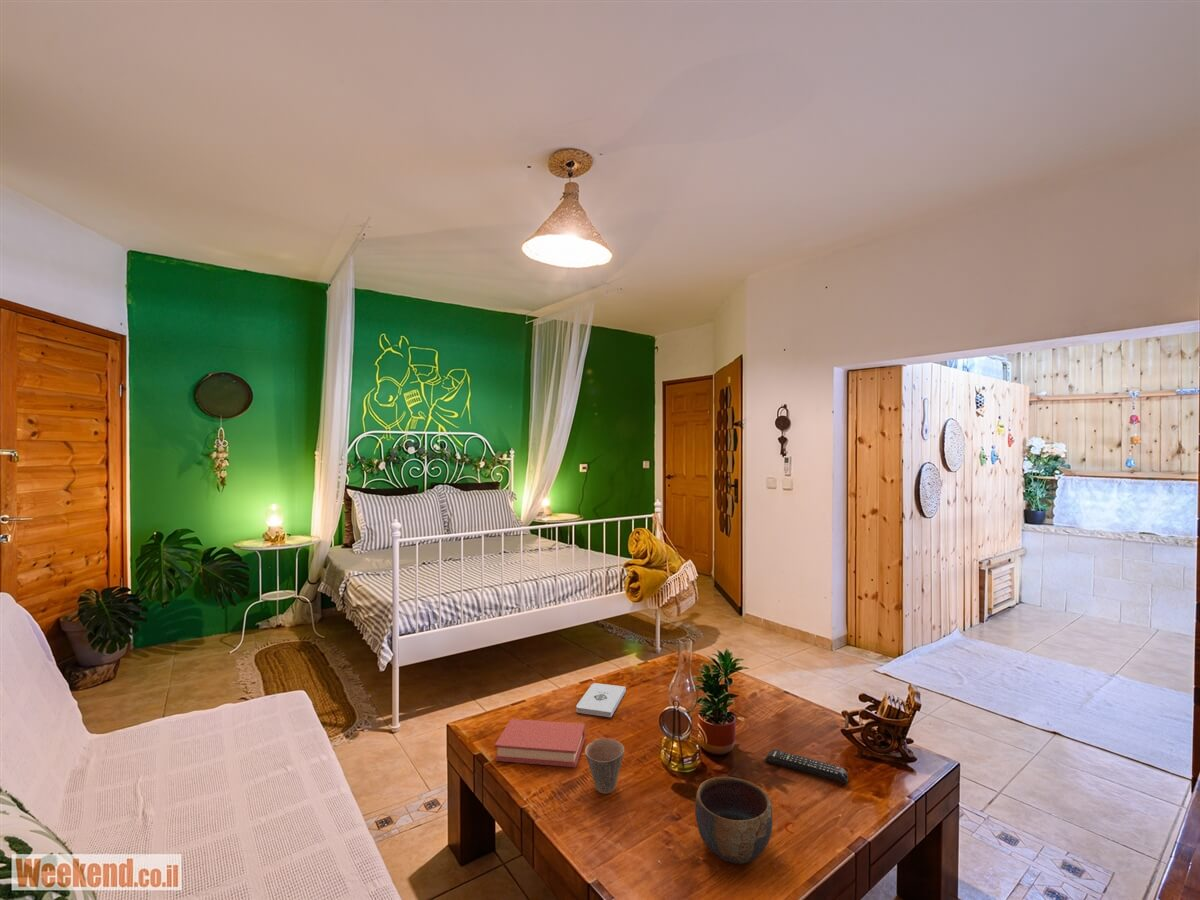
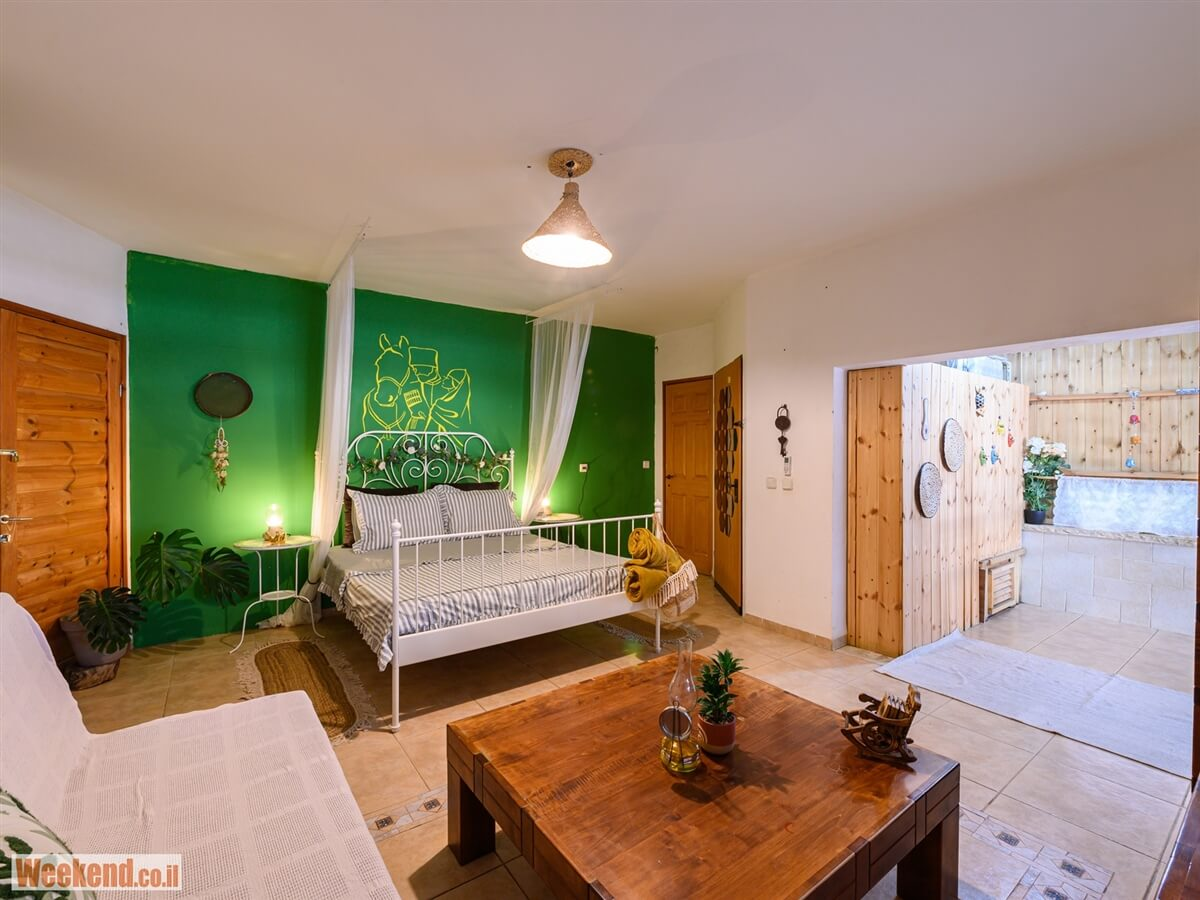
- cup (604, 768)
- remote control (805, 765)
- notepad (601, 698)
- bowl (733, 822)
- book (541, 741)
